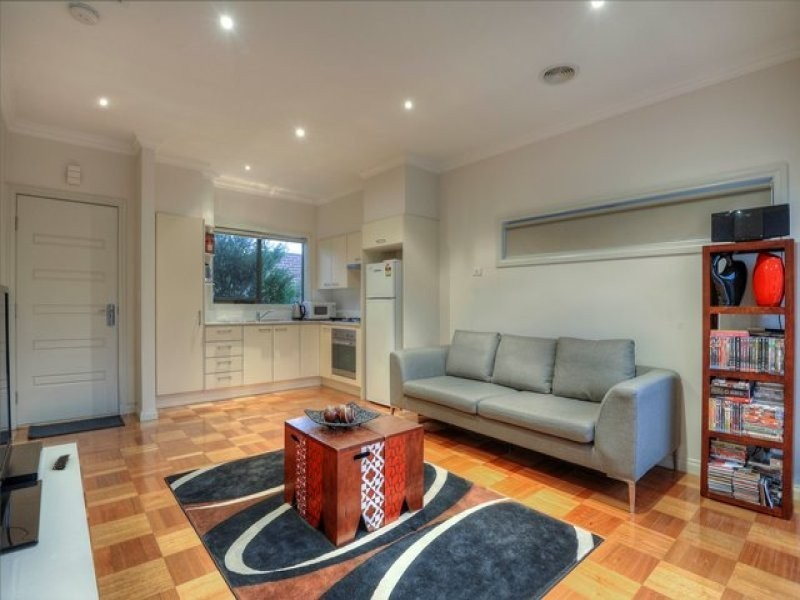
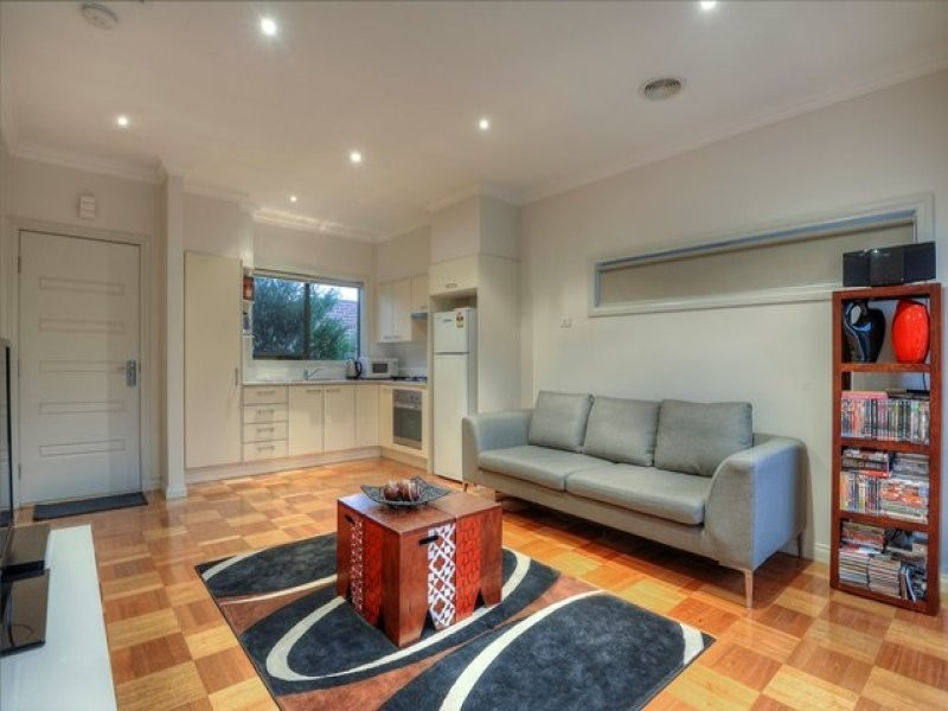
- remote control (62, 460)
